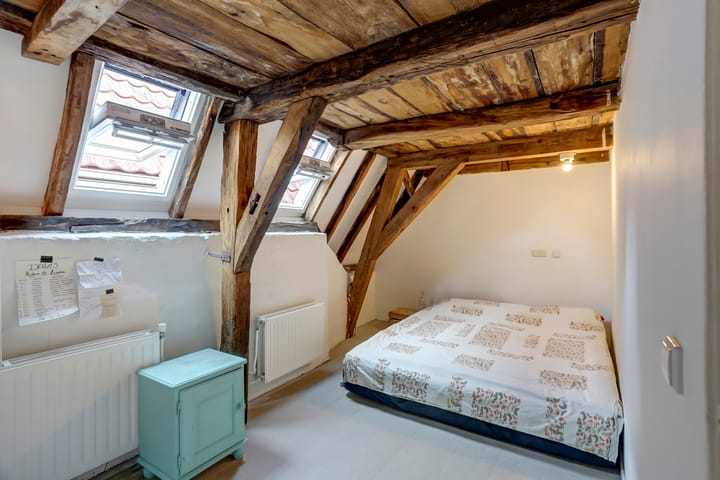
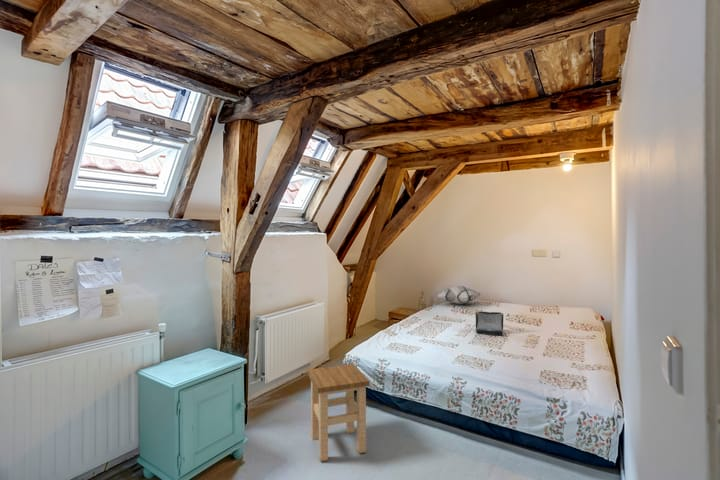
+ decorative pillow (459, 295)
+ laptop (489, 321)
+ stool (336, 405)
